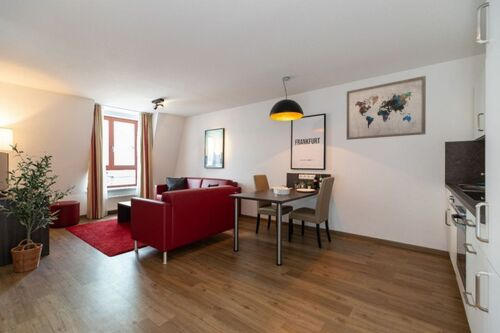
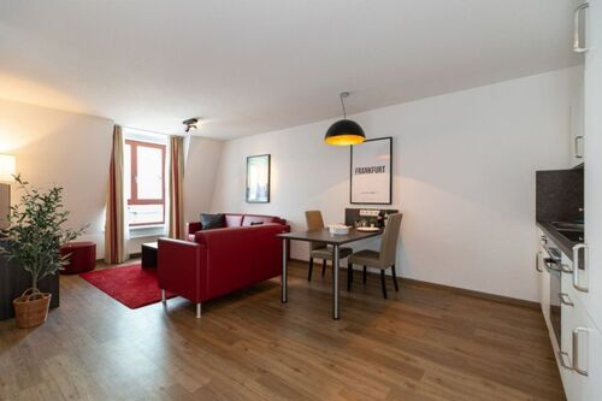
- wall art (382, 110)
